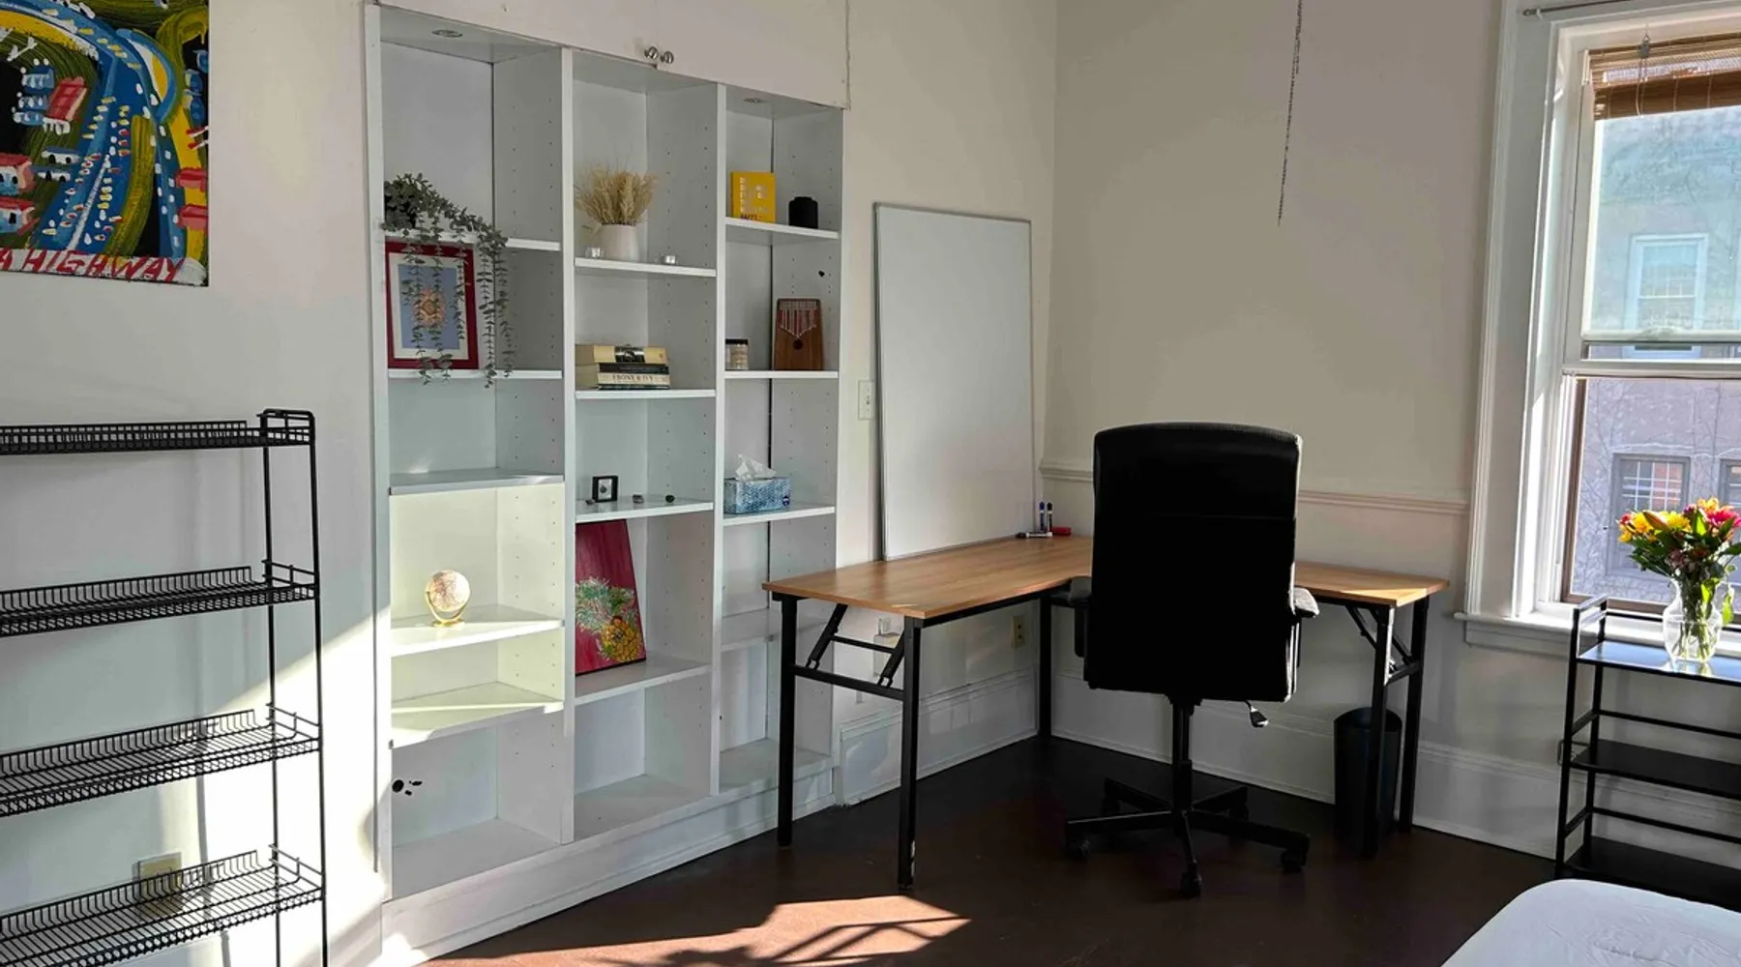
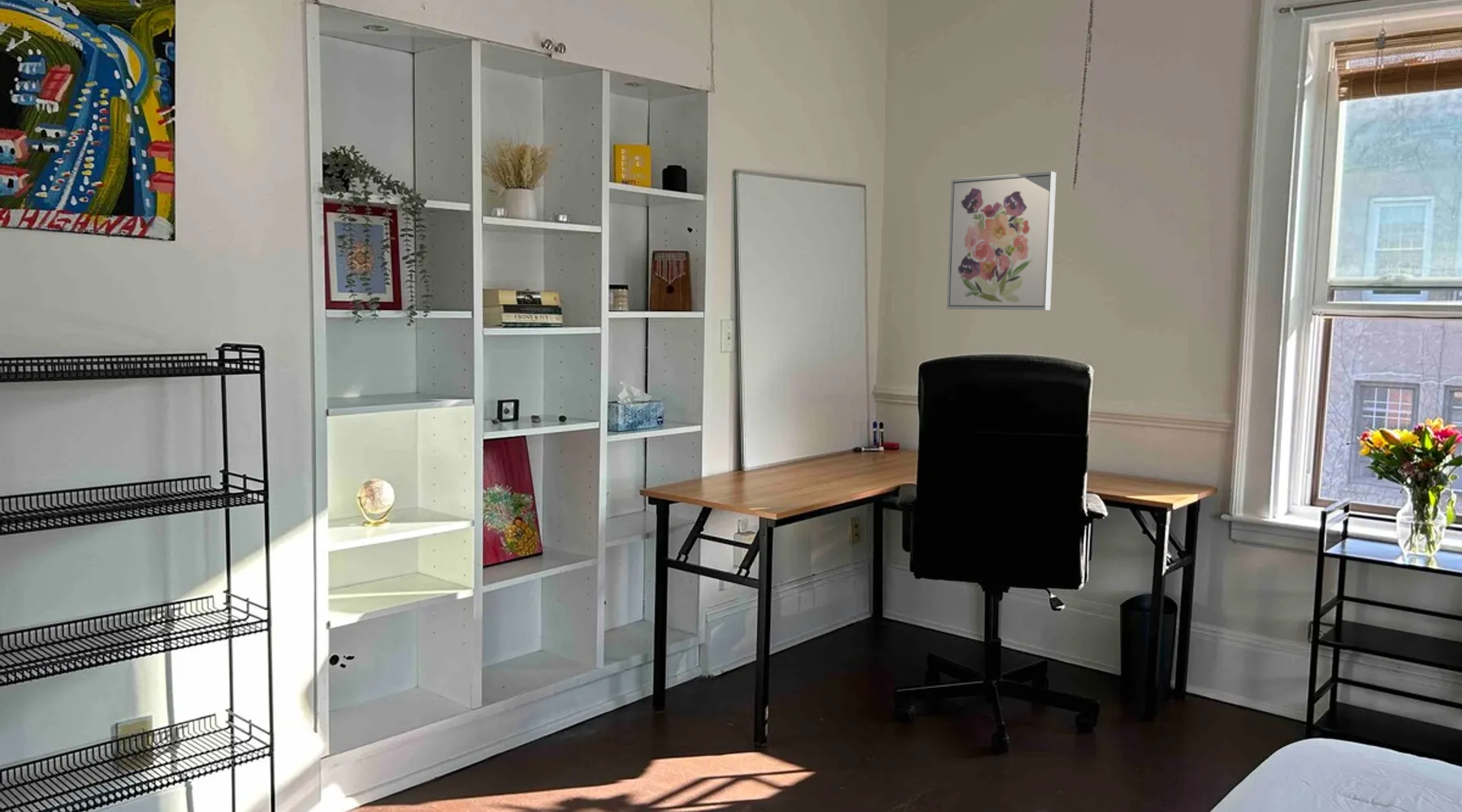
+ wall art (999, 243)
